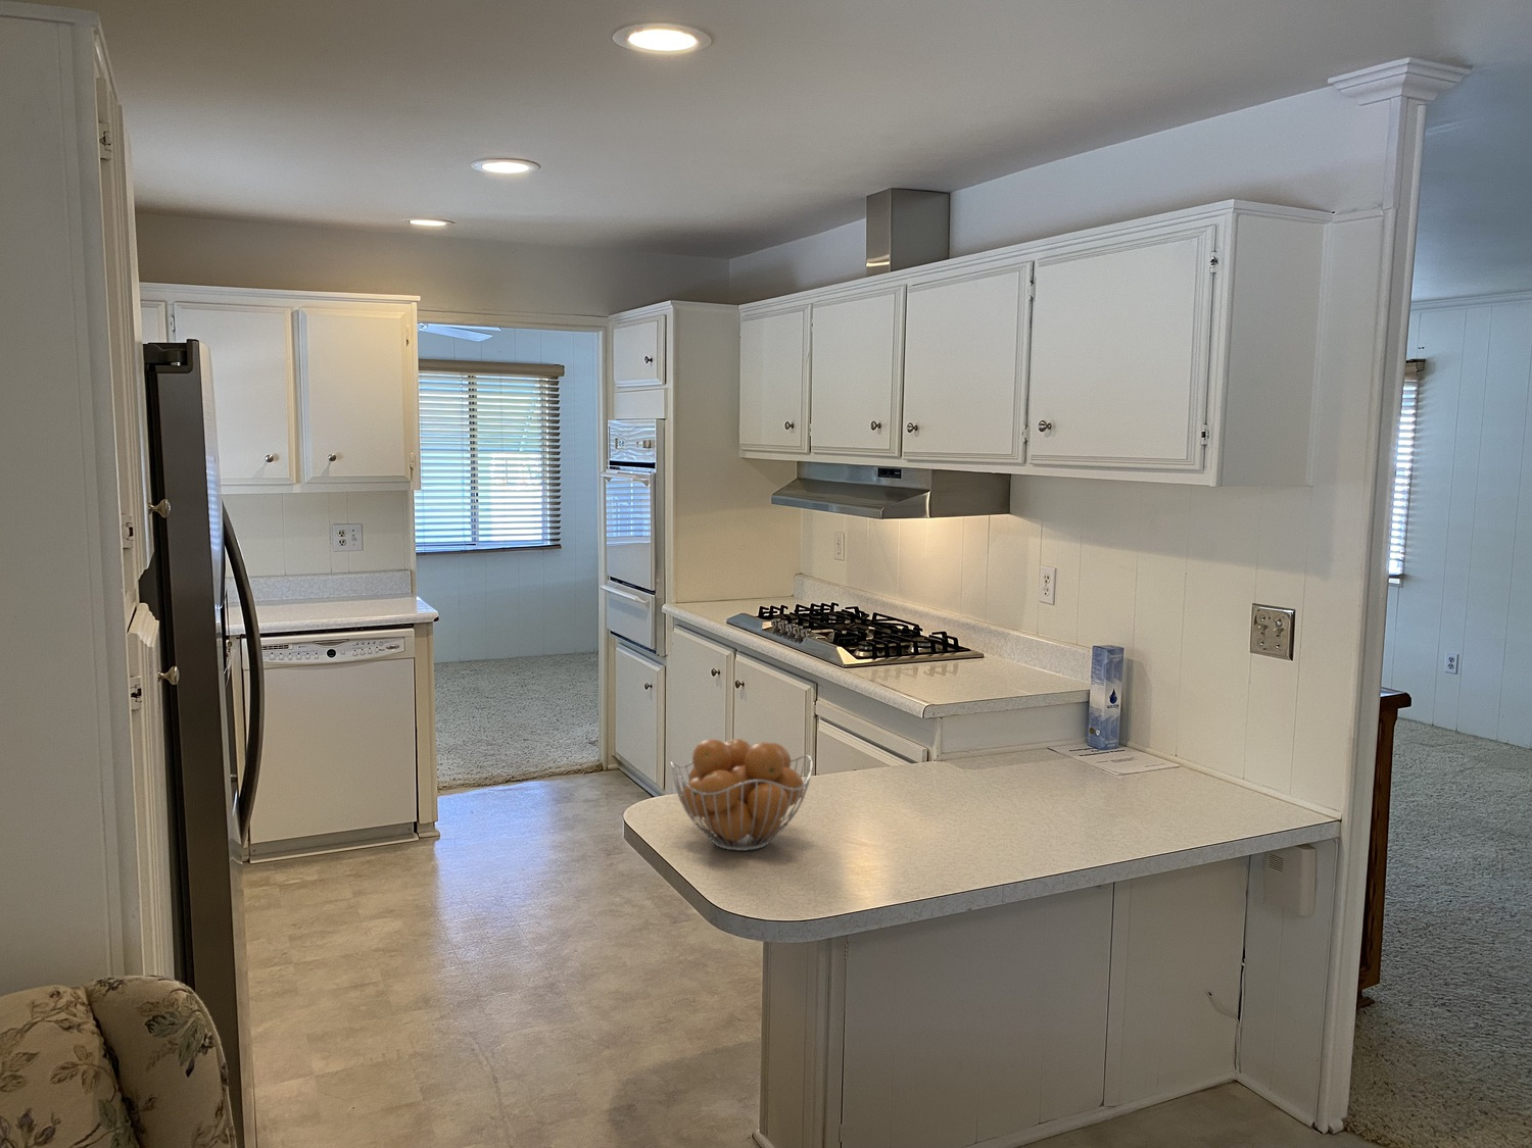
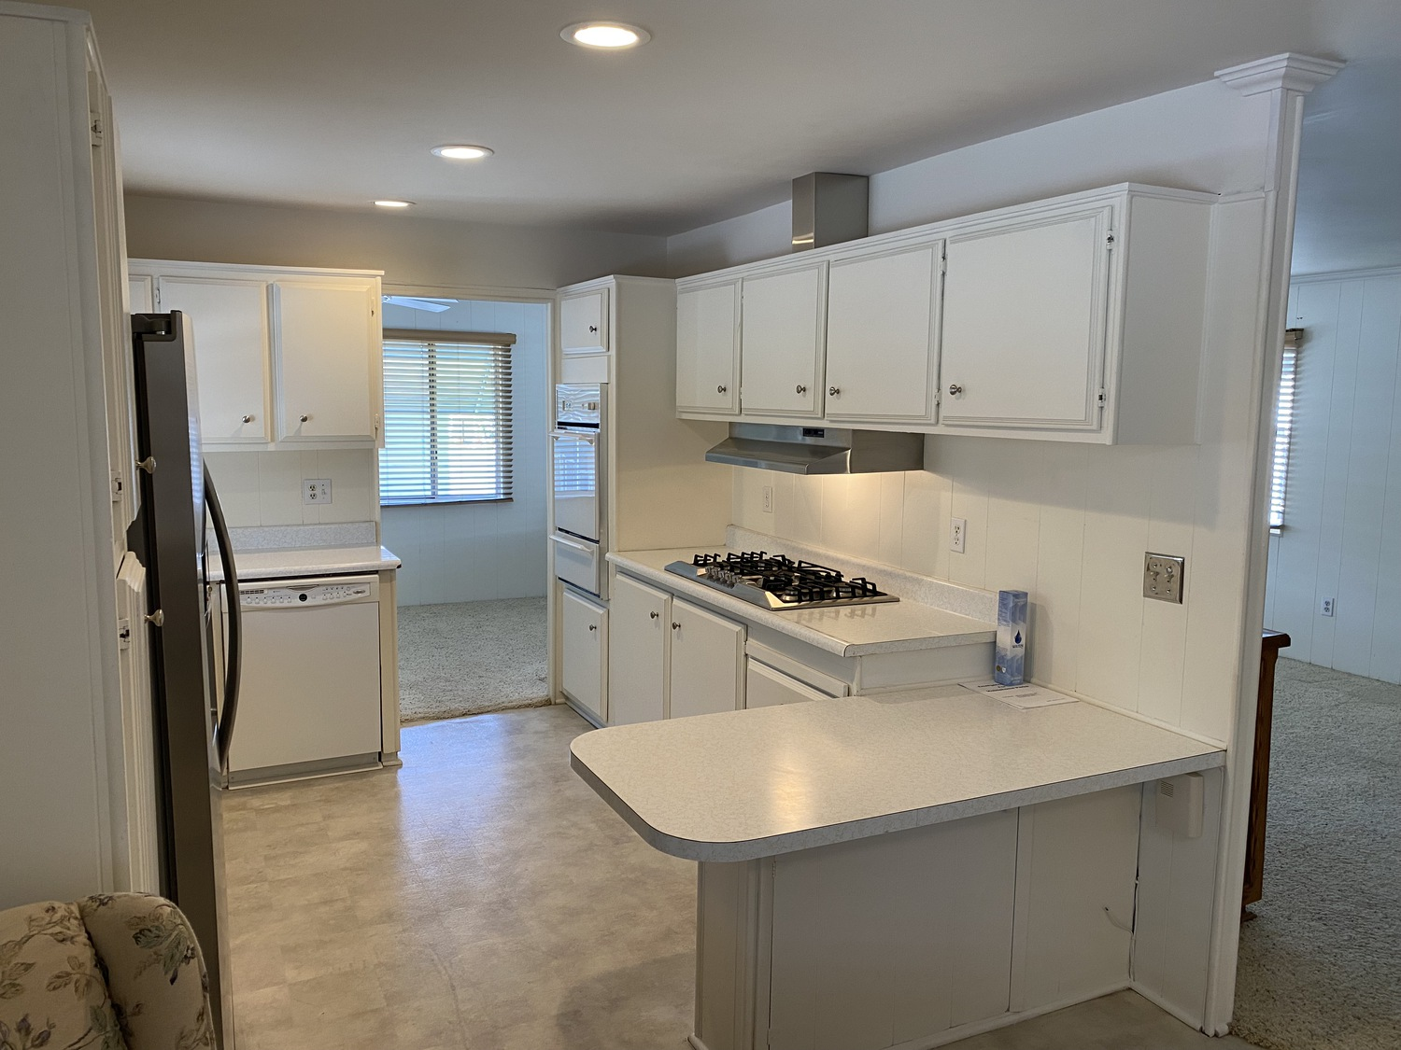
- fruit basket (742, 790)
